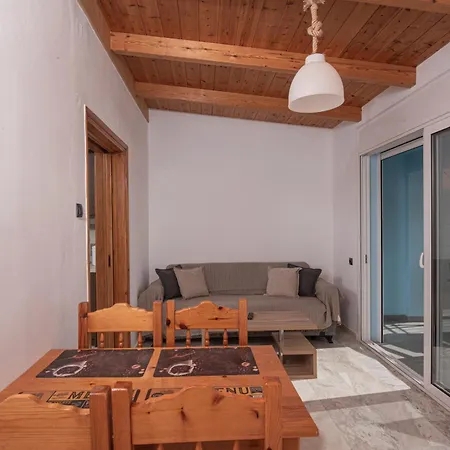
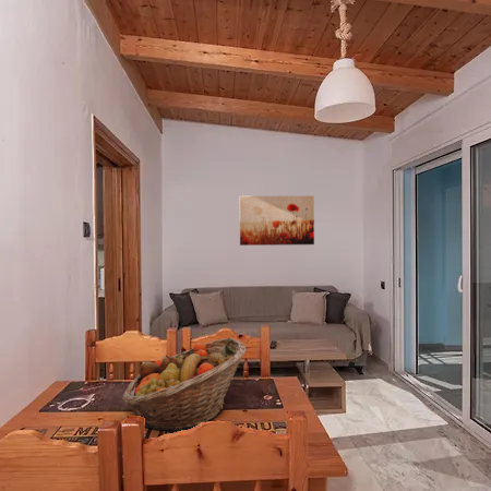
+ fruit basket (187, 378)
+ wall art (276, 220)
